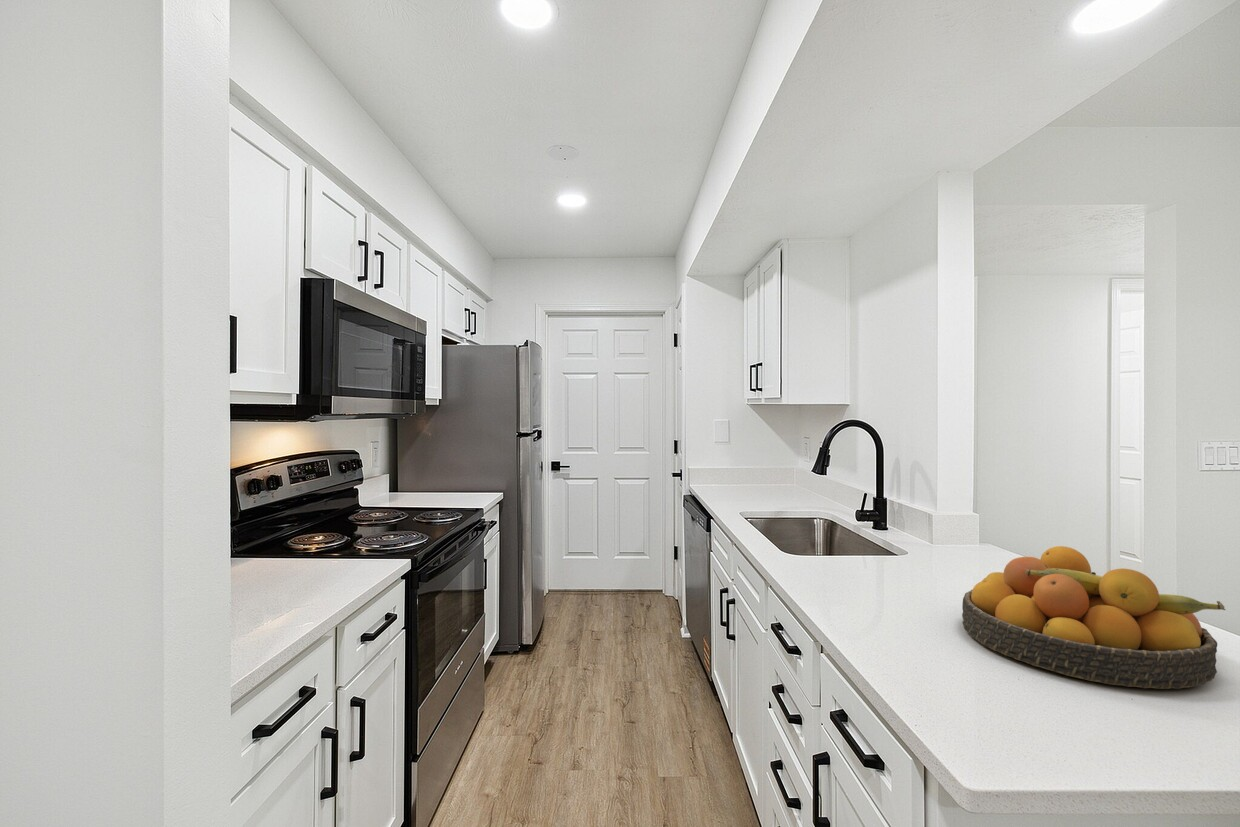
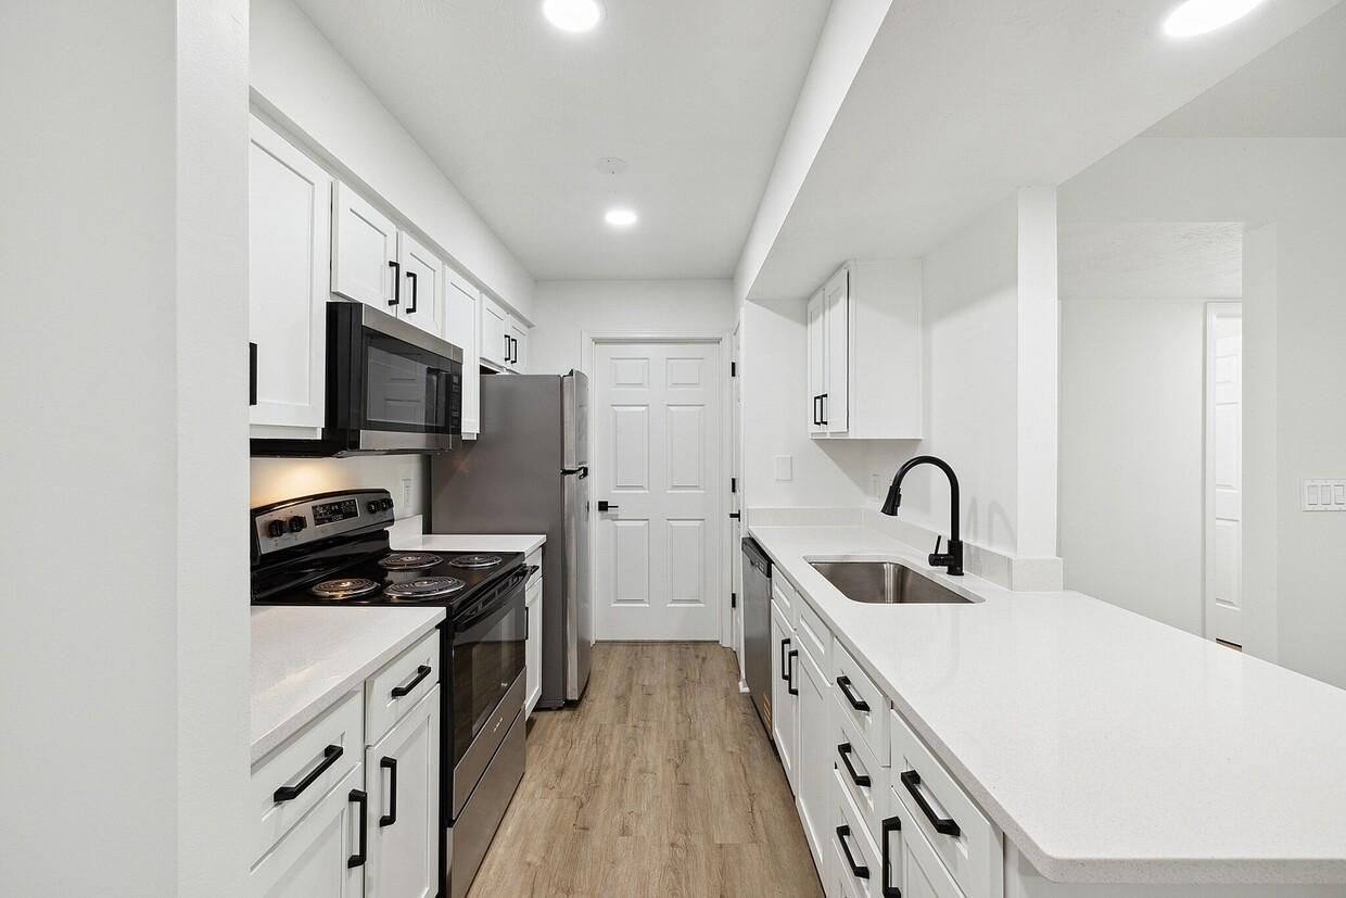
- fruit bowl (1075, 600)
